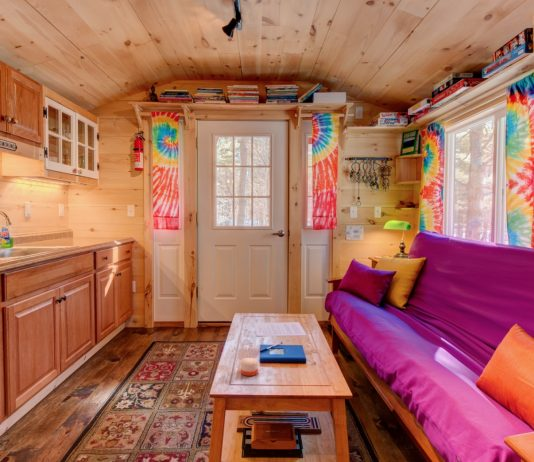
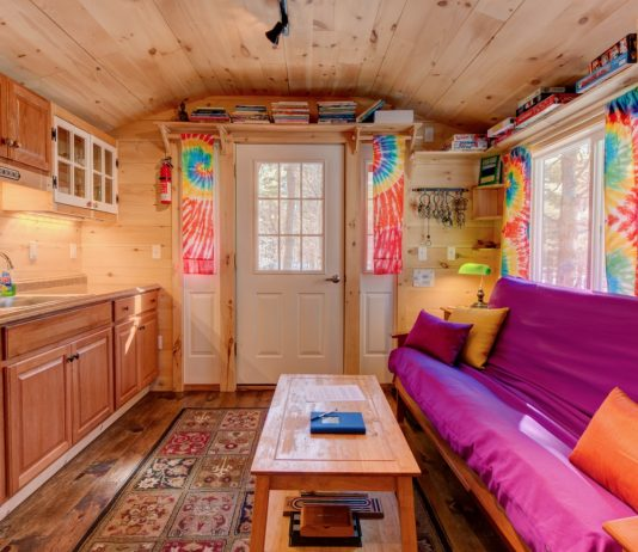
- candle (249, 360)
